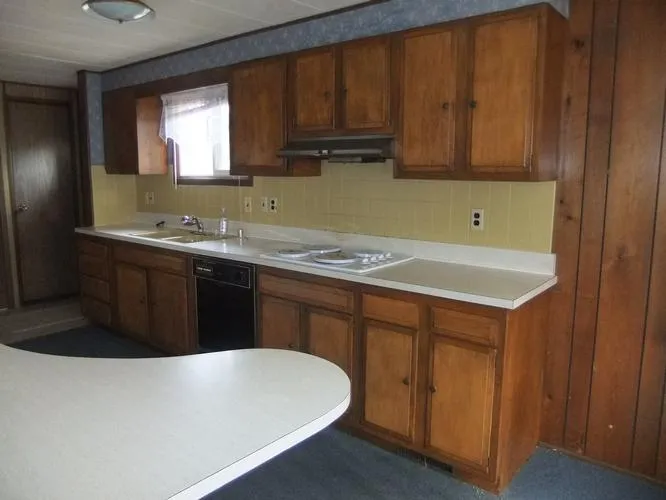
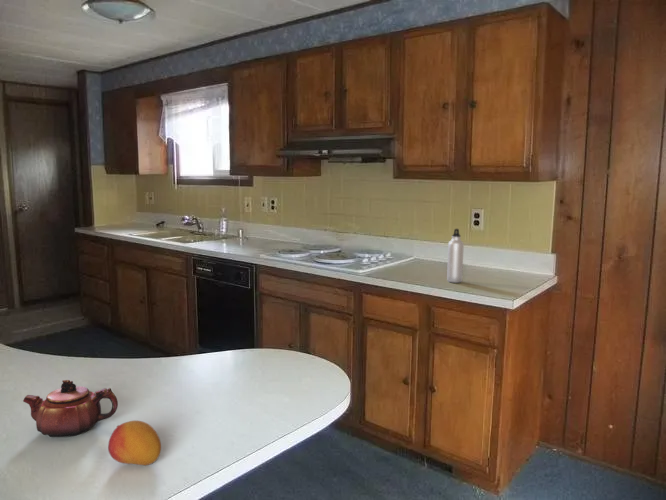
+ fruit (135, 441)
+ teapot (71, 403)
+ water bottle (455, 255)
